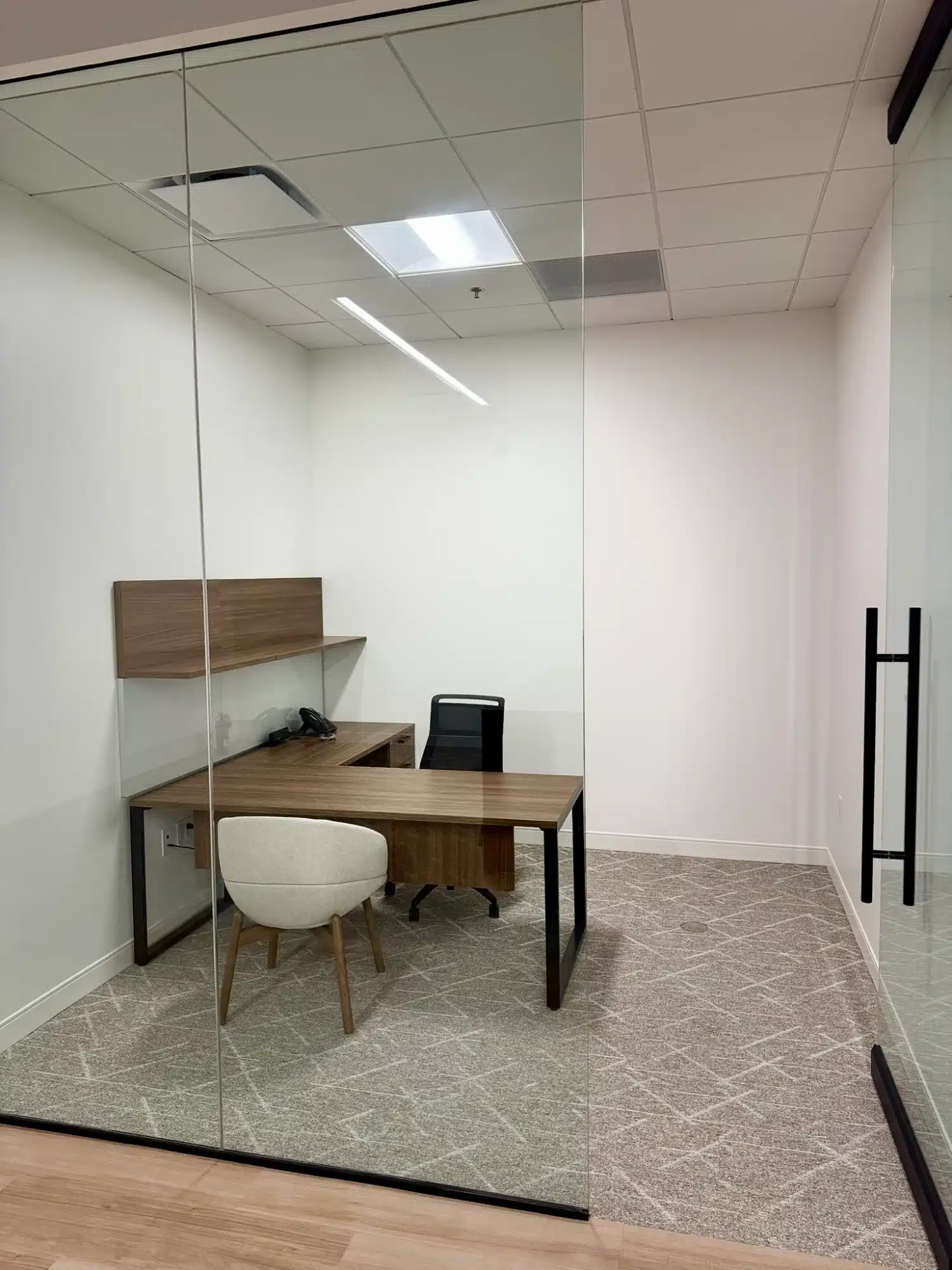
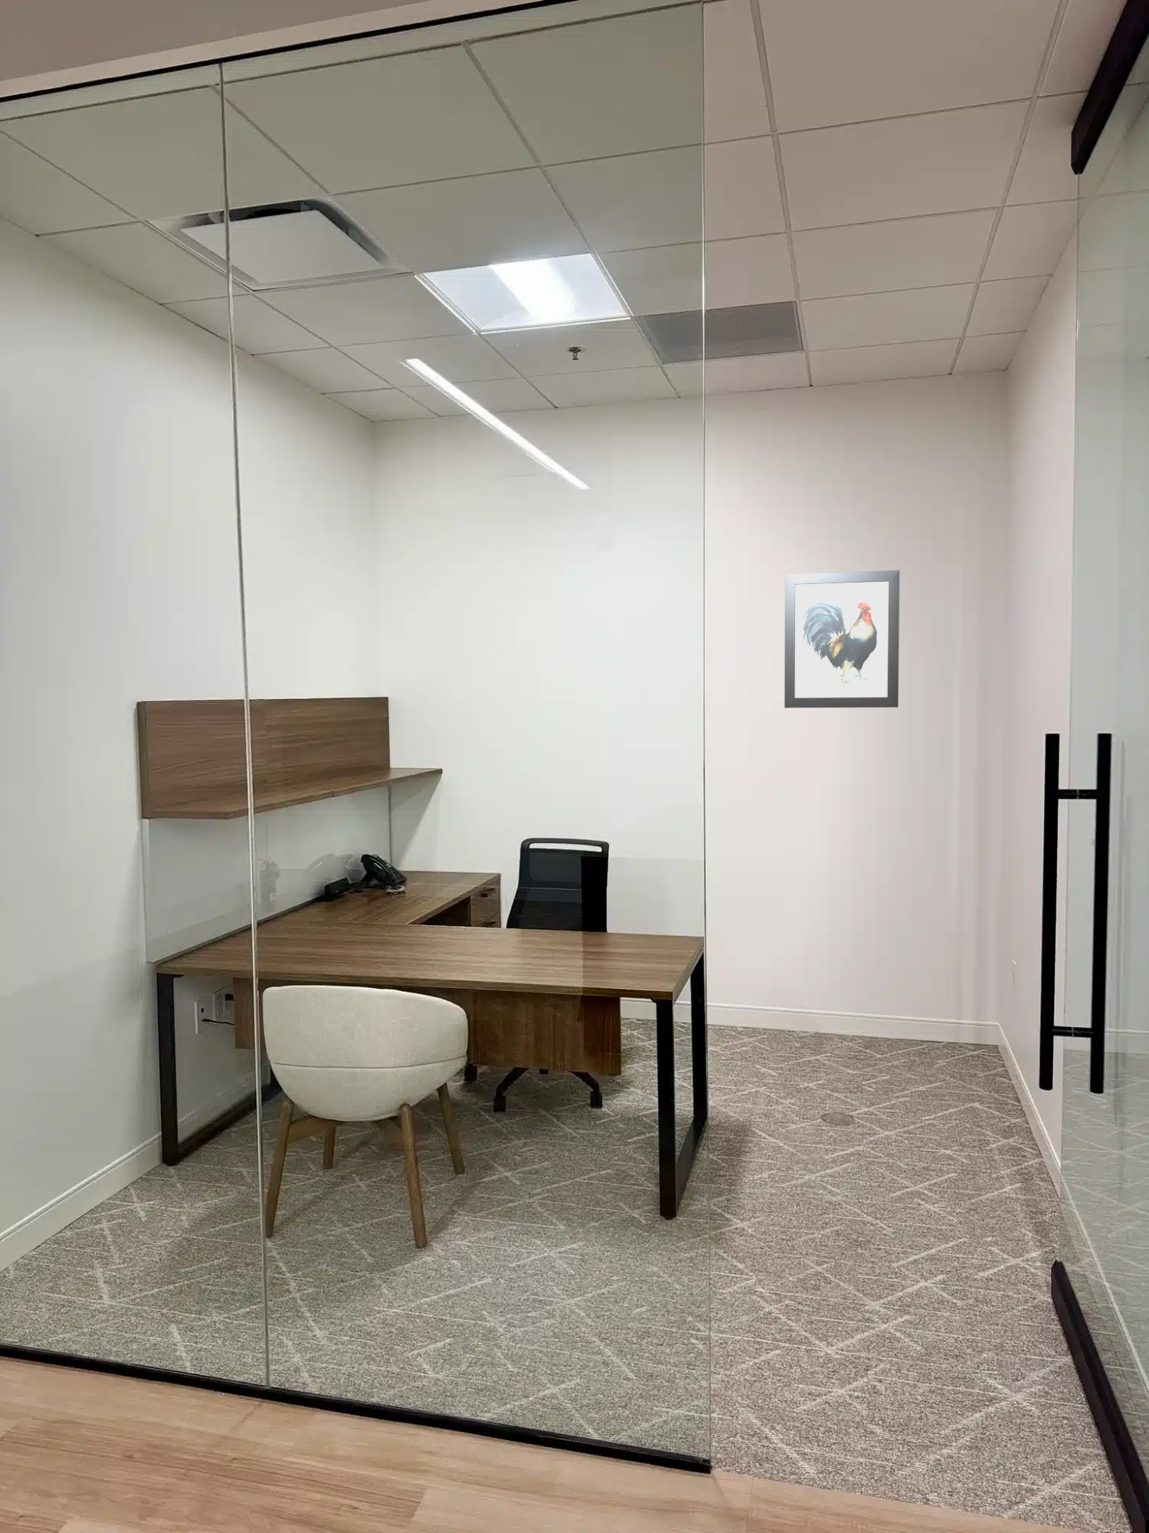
+ wall art (841, 640)
